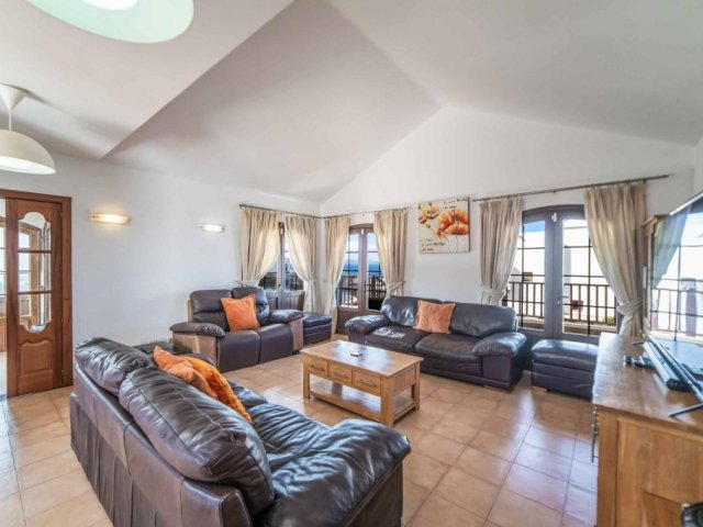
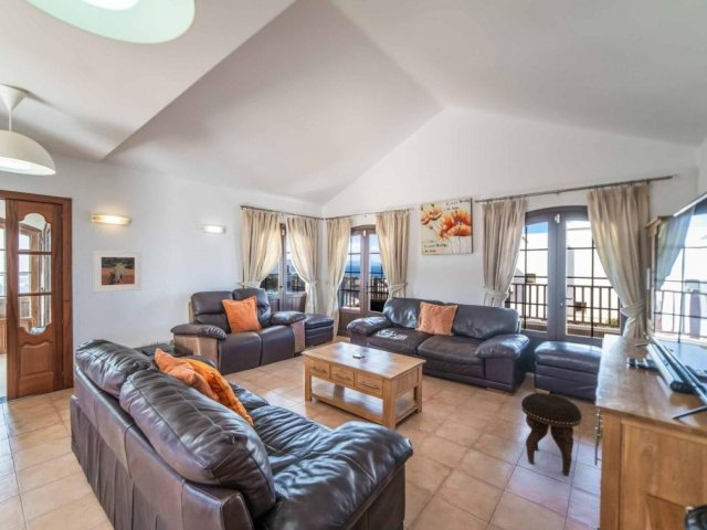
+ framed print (118, 271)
+ footstool (550, 430)
